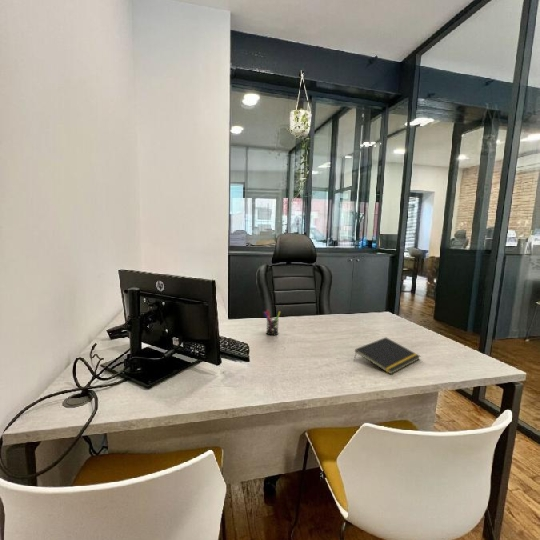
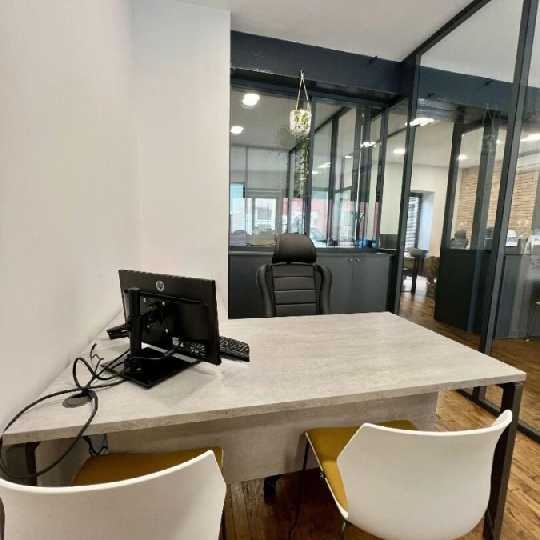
- notepad (387, 353)
- pen holder (272, 321)
